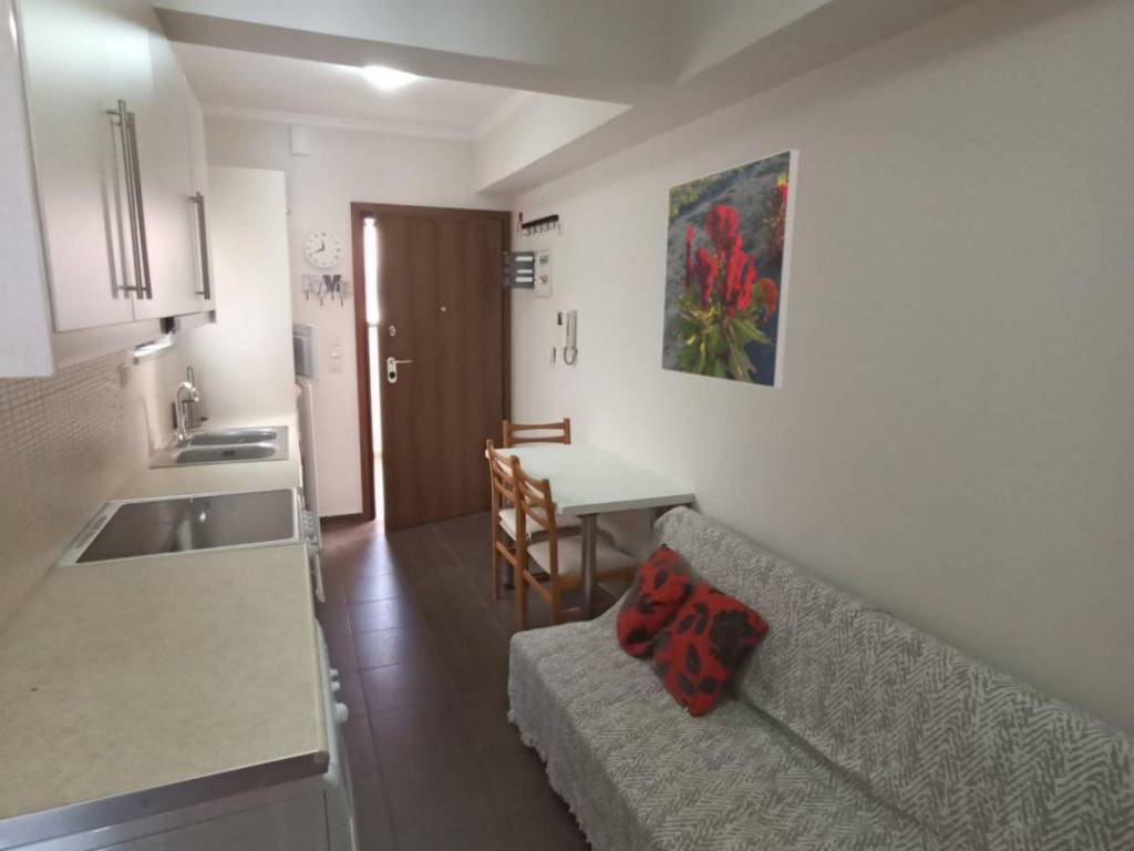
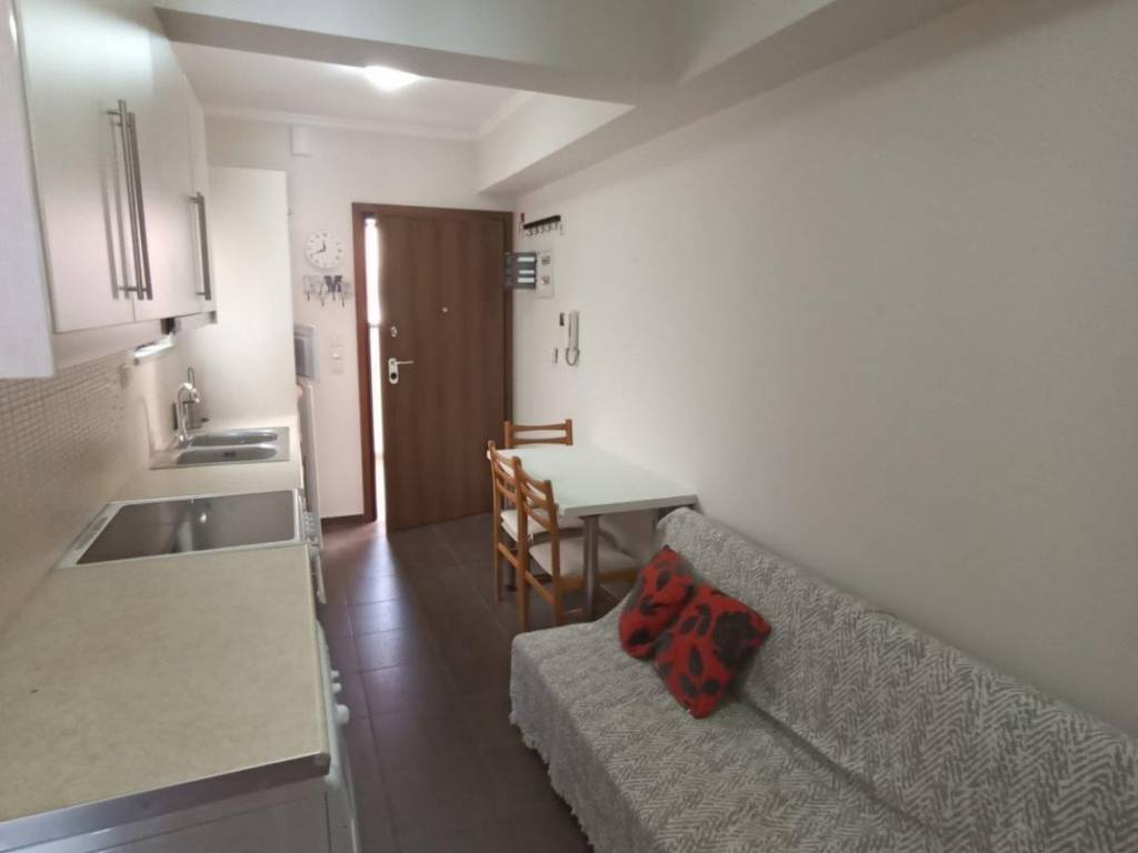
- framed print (719, 276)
